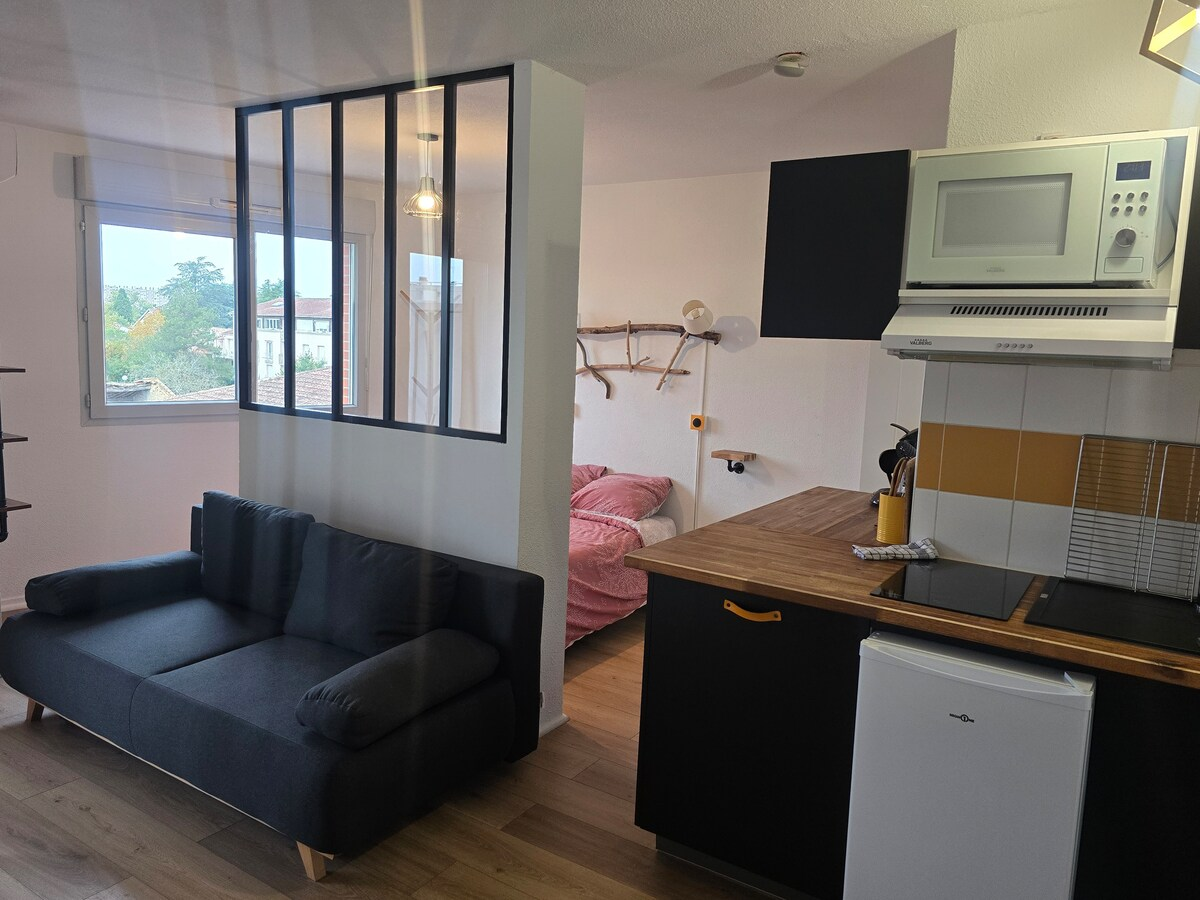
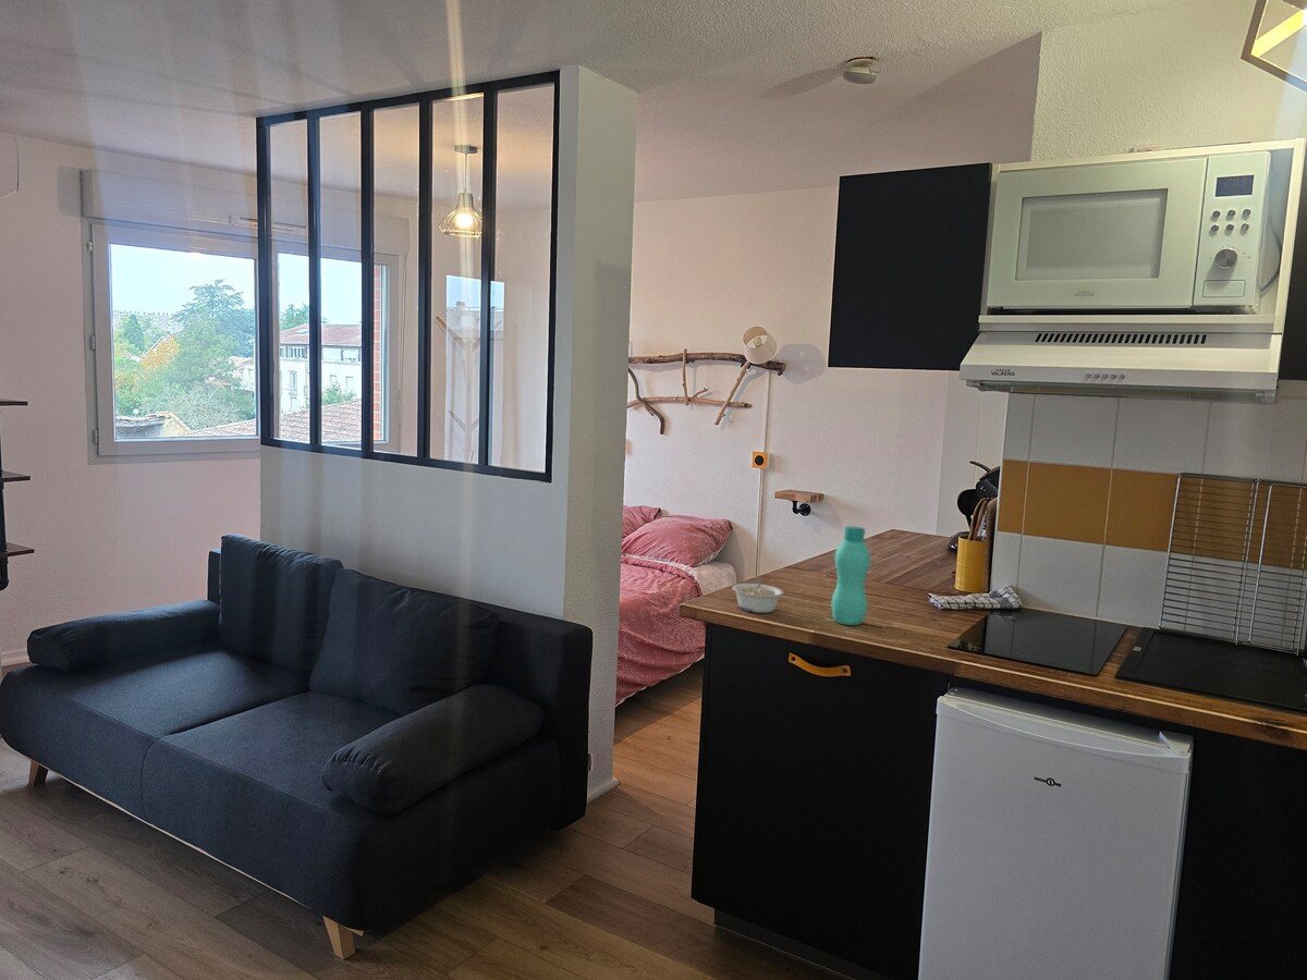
+ legume (756, 596)
+ bottle (851, 575)
